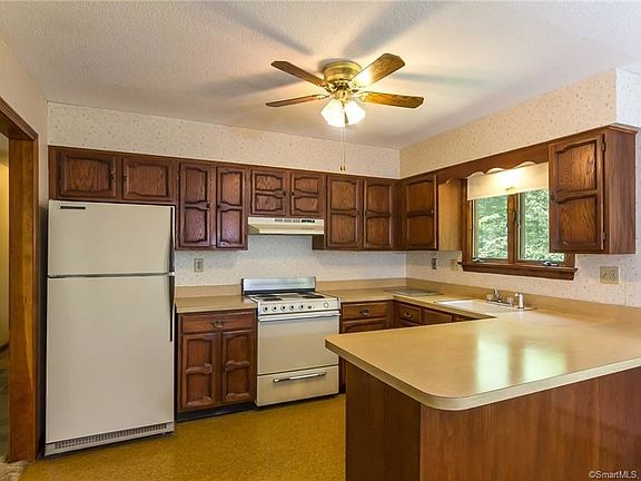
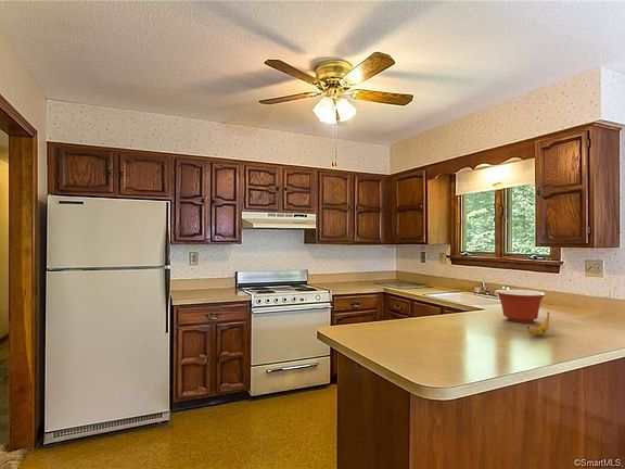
+ mixing bowl (520, 306)
+ banana (540, 326)
